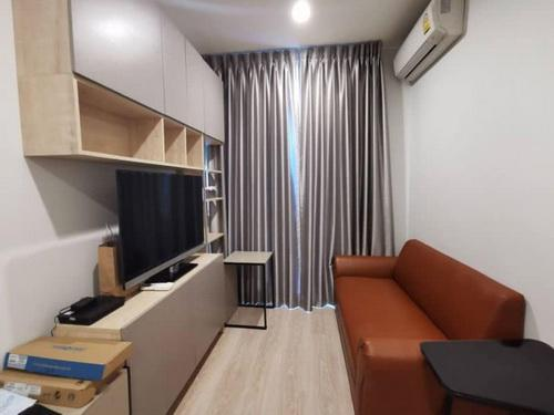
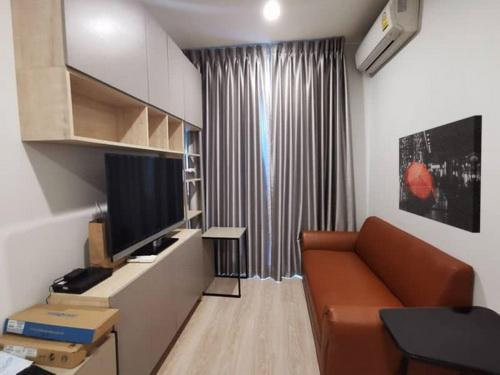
+ wall art (429, 174)
